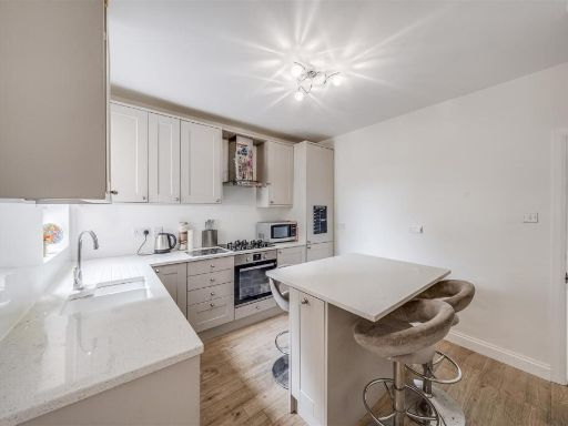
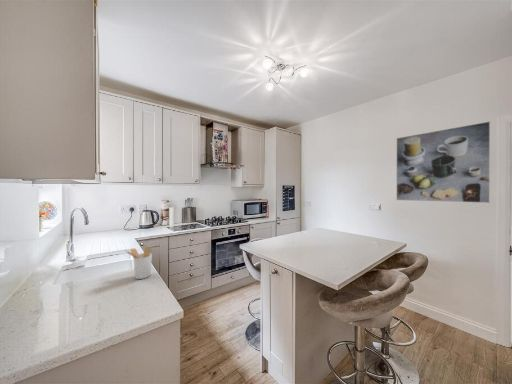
+ utensil holder (138, 262)
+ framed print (437, 166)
